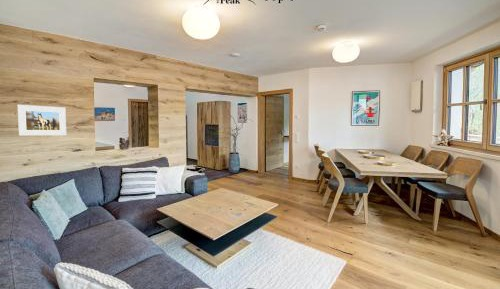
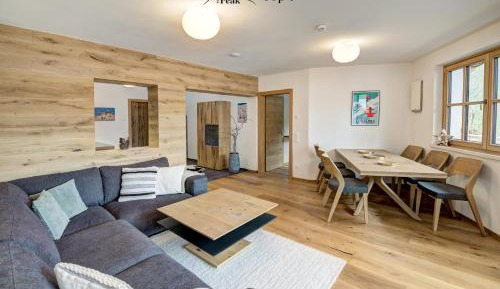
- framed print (43, 120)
